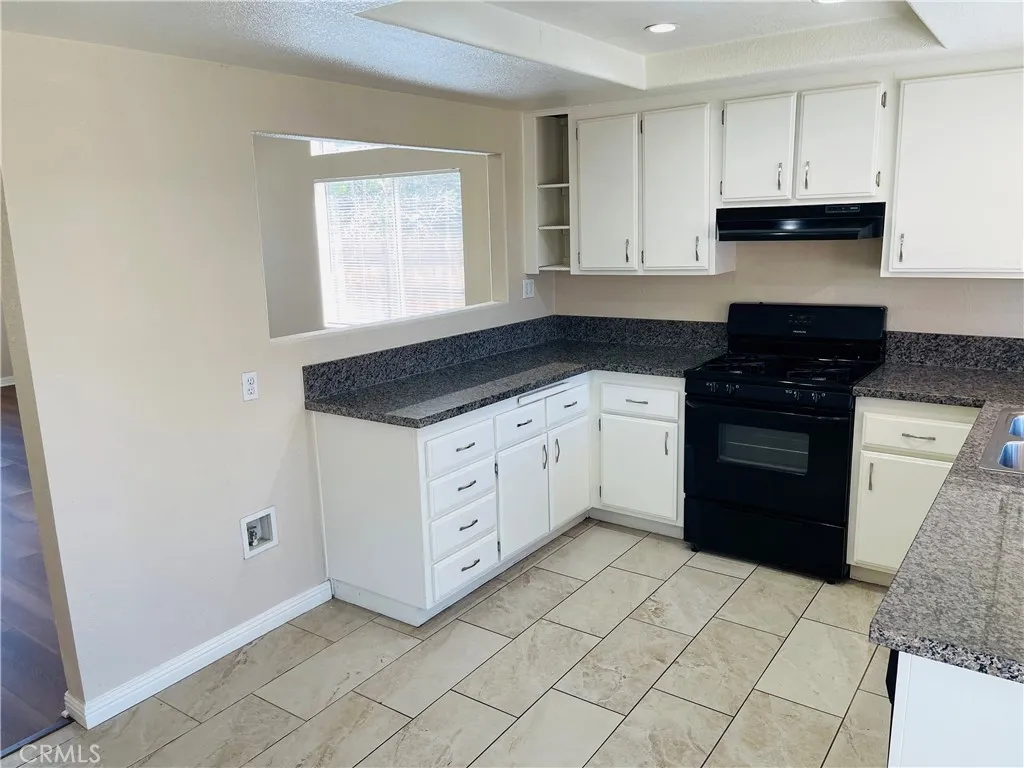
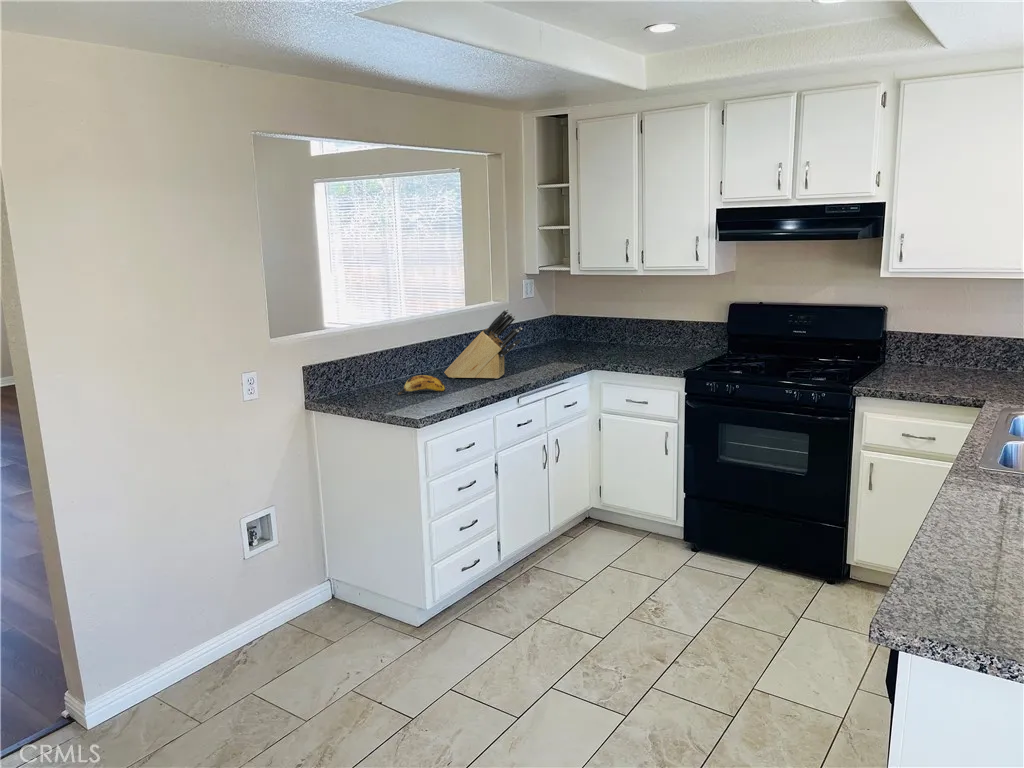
+ knife block (483, 343)
+ banana (422, 384)
